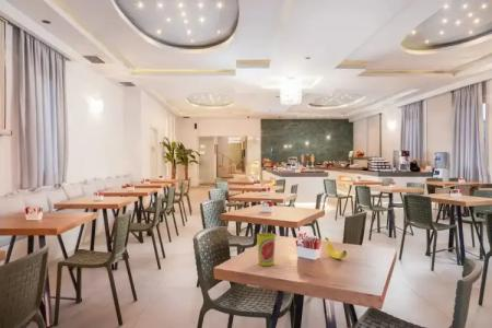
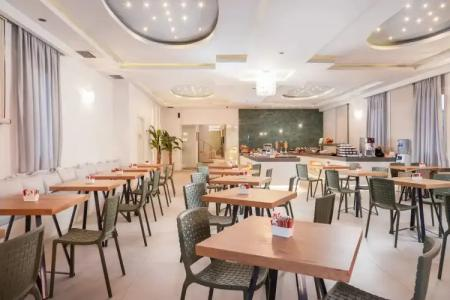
- banana (335, 249)
- cup (266, 249)
